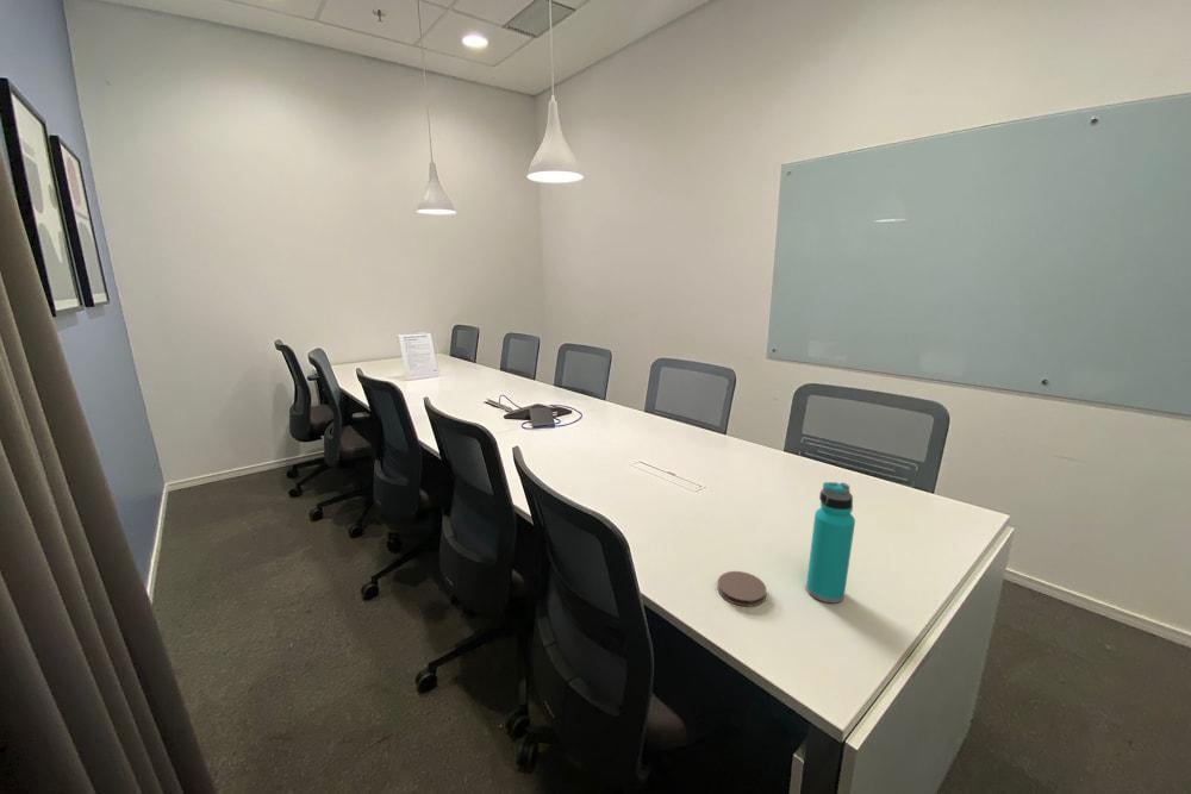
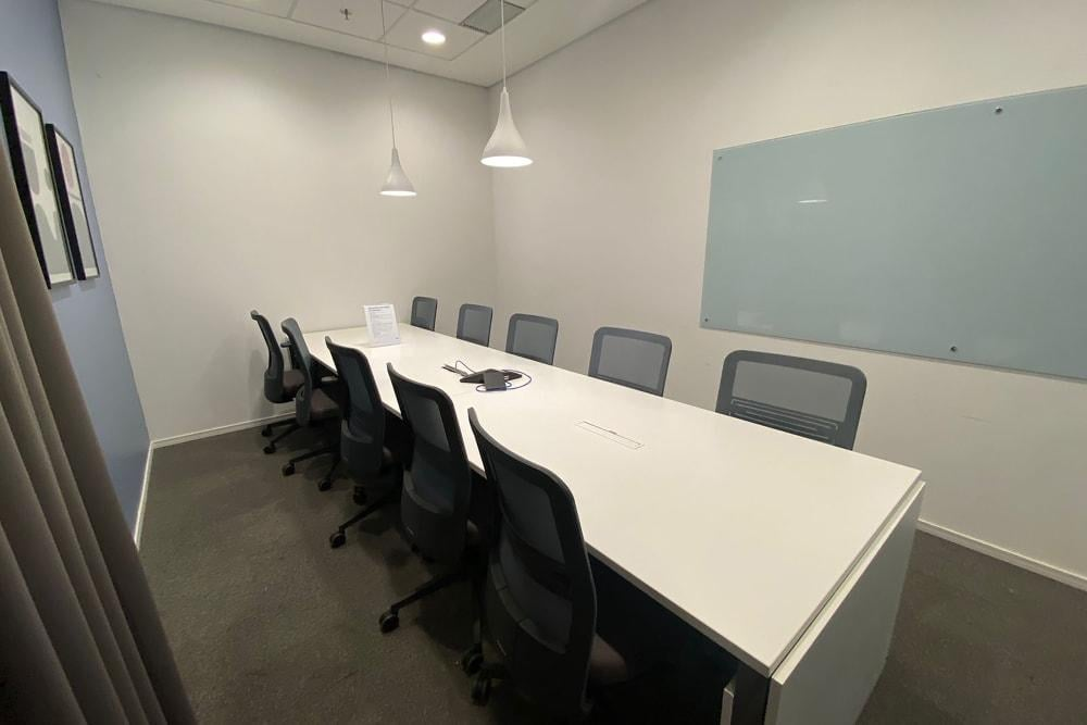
- water bottle (831, 539)
- coaster (741, 587)
